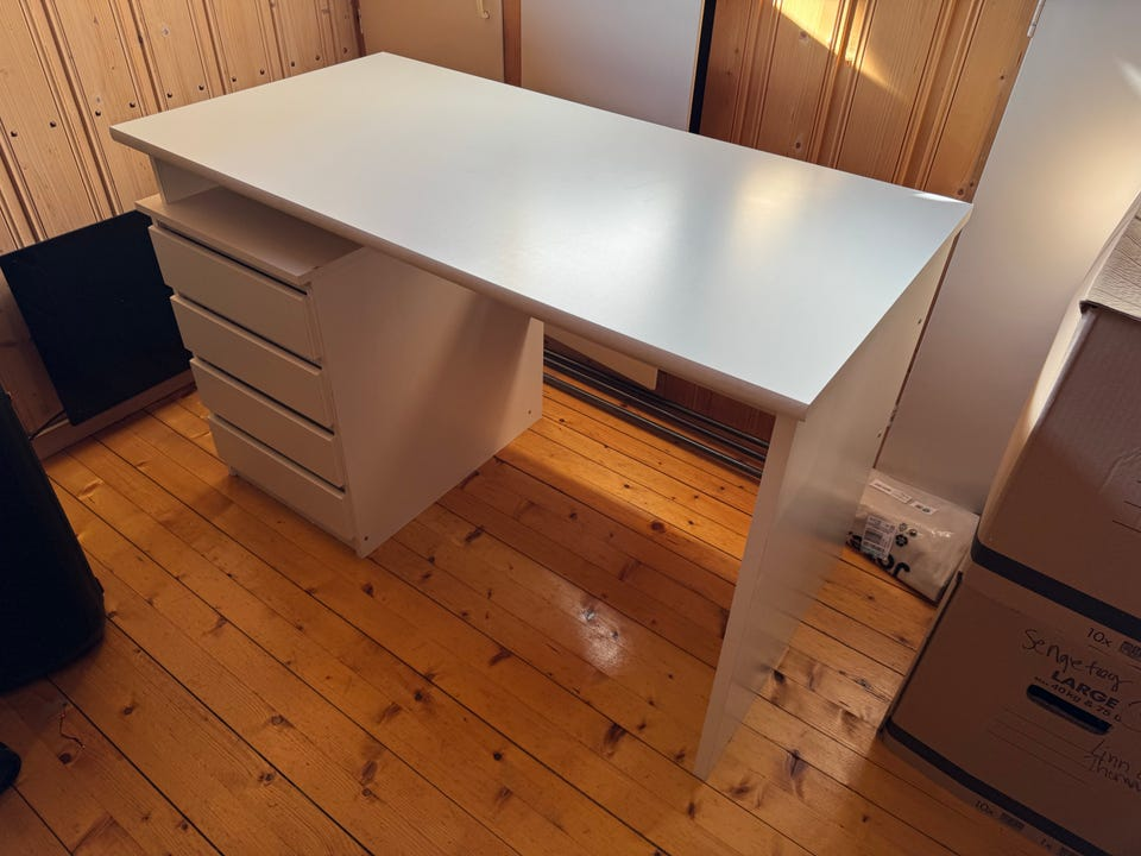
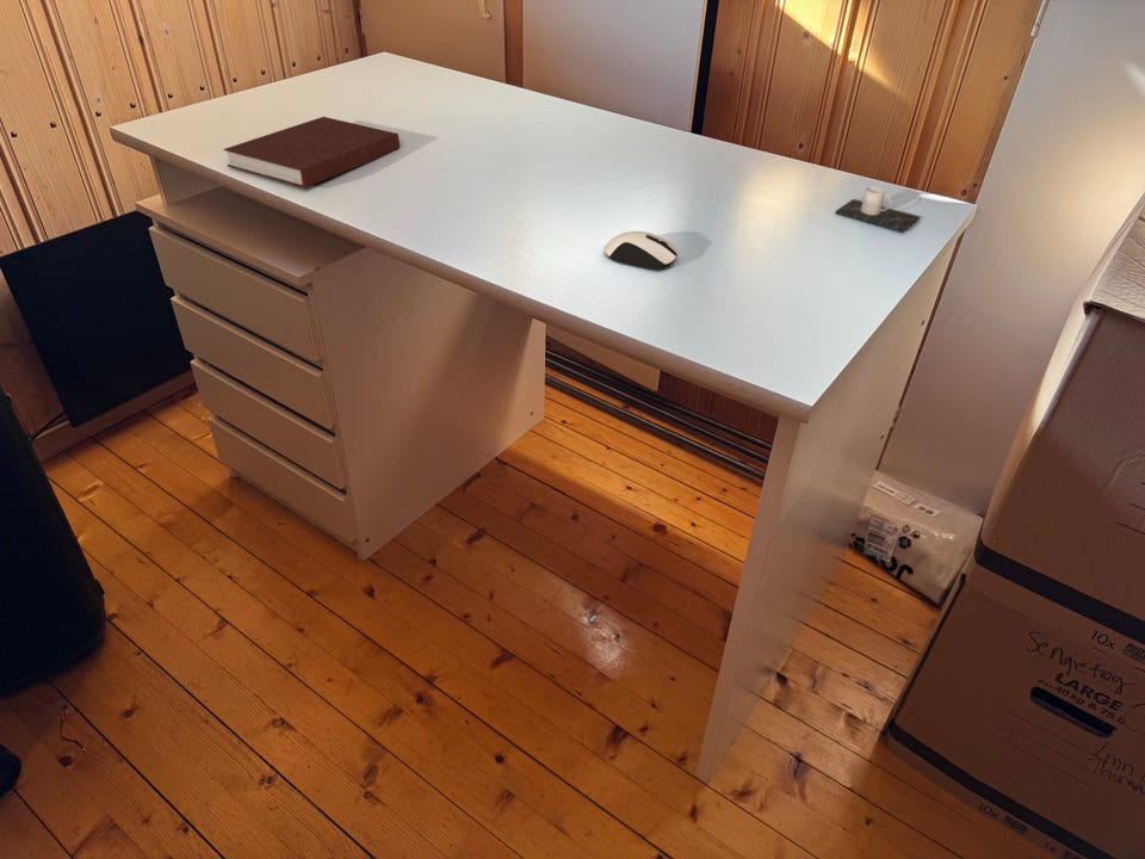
+ computer mouse (640, 246)
+ mug (880, 204)
+ notebook (315, 149)
